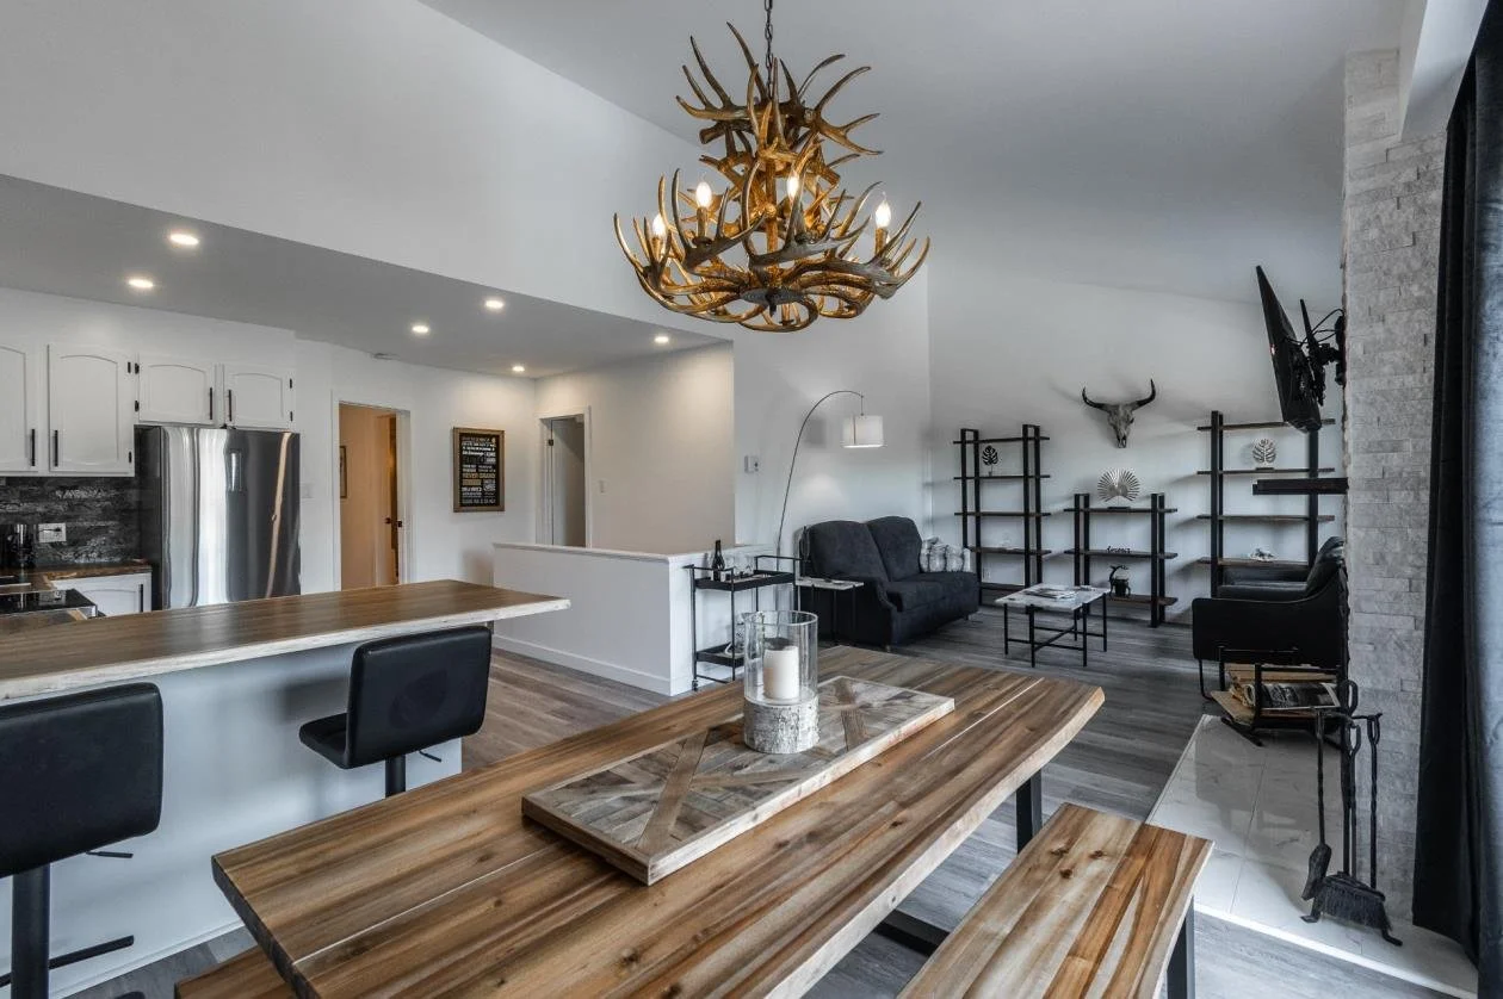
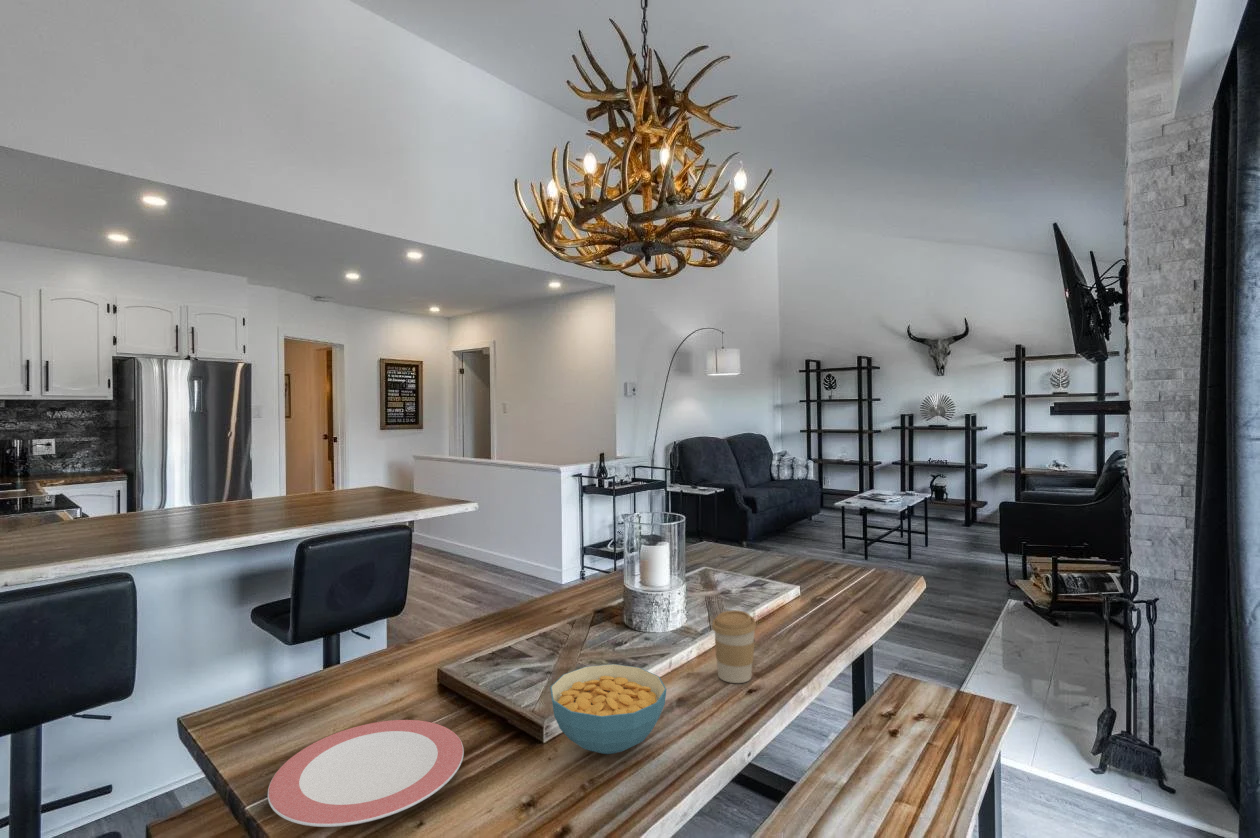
+ coffee cup (734, 645)
+ plate (371, 770)
+ cereal bowl (608, 716)
